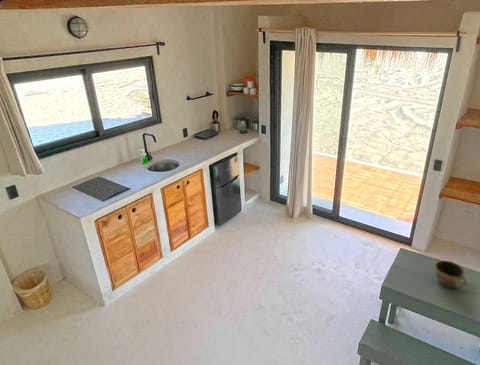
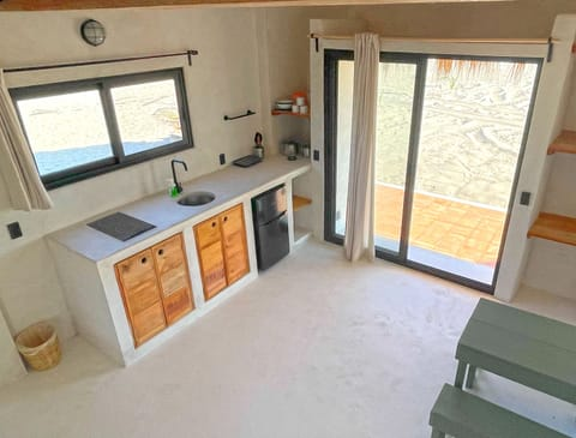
- bowl (448, 276)
